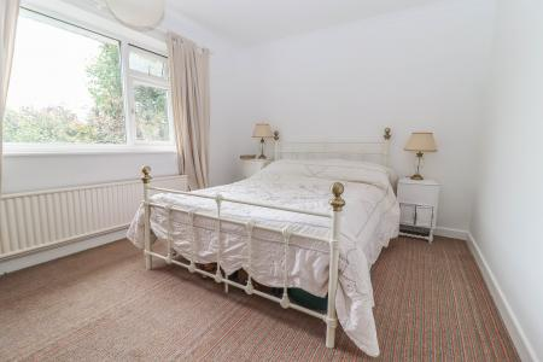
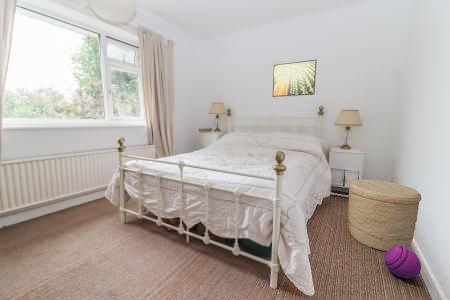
+ basket (379, 212)
+ ball (401, 261)
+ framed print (293, 79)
